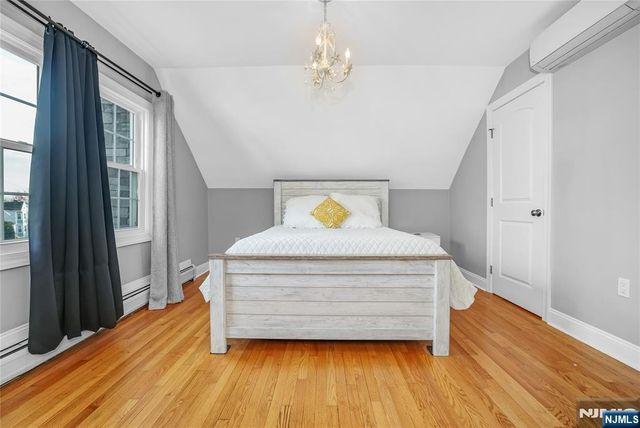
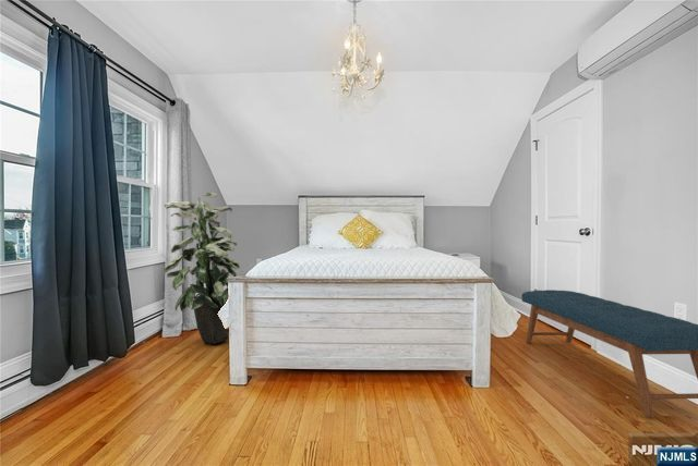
+ bench (599, 336)
+ indoor plant (206, 268)
